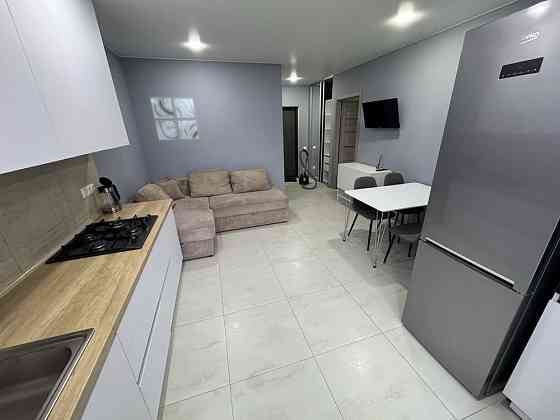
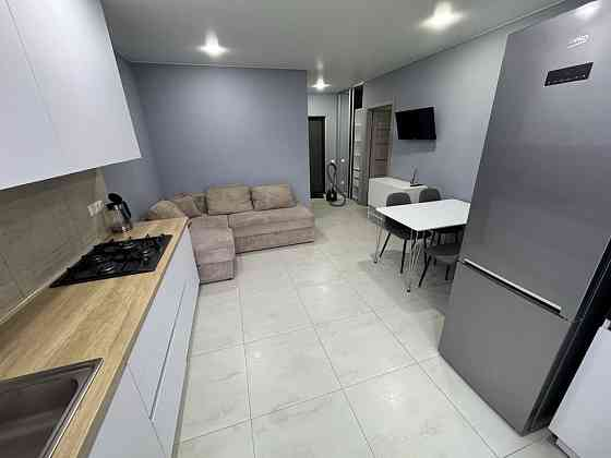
- wall art (175, 118)
